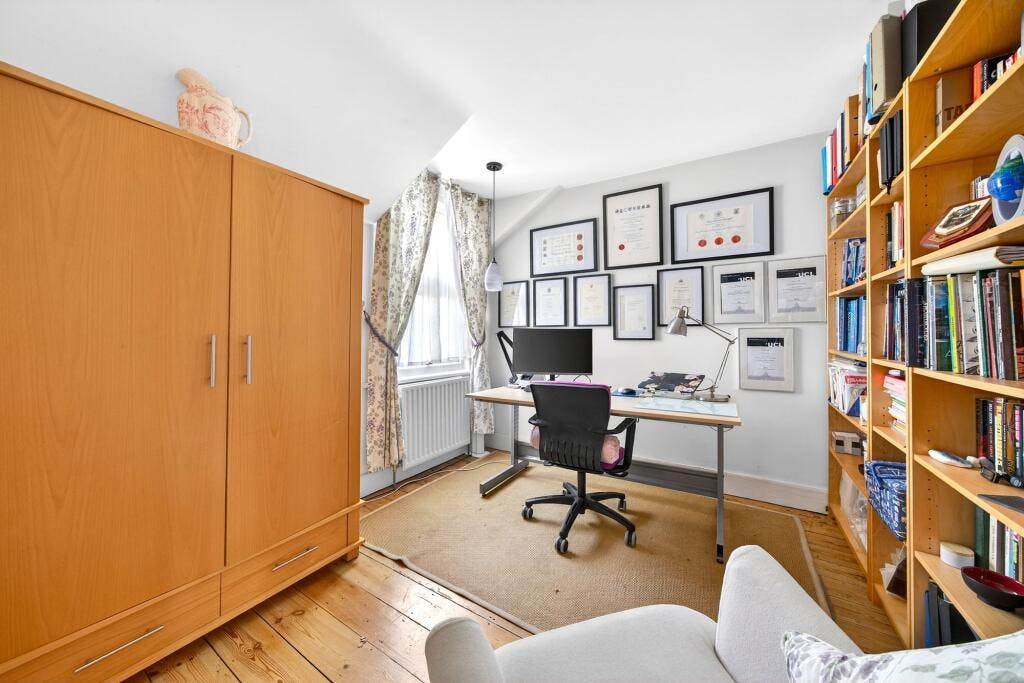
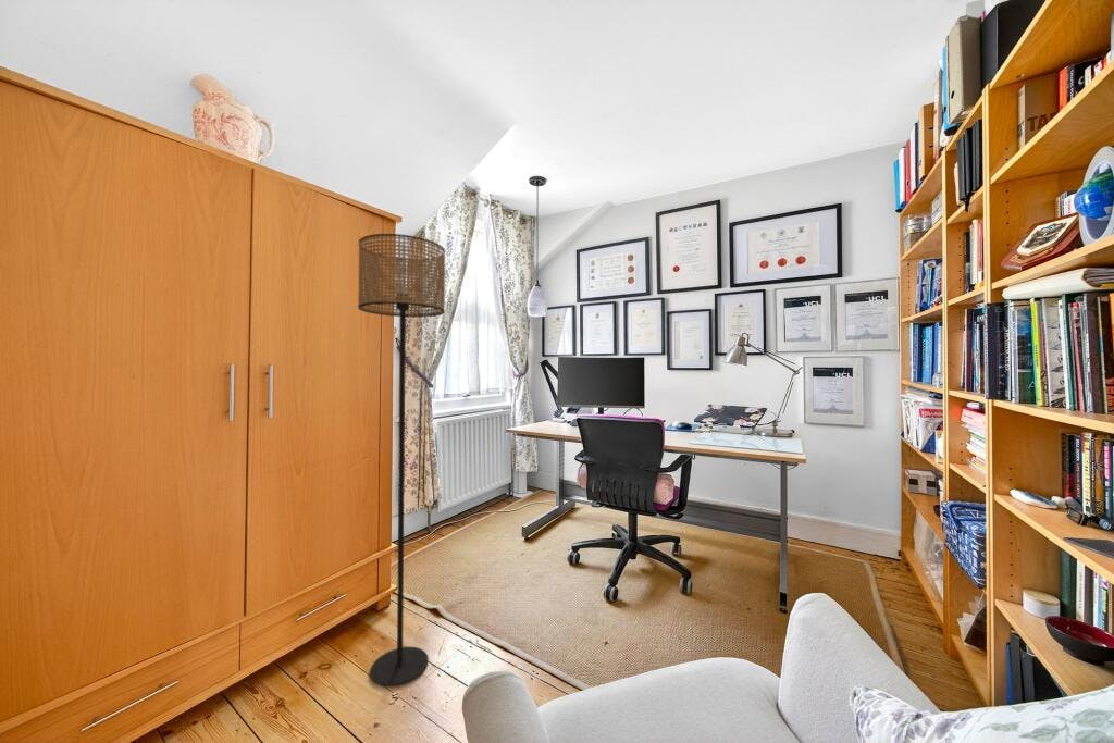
+ floor lamp (401, 455)
